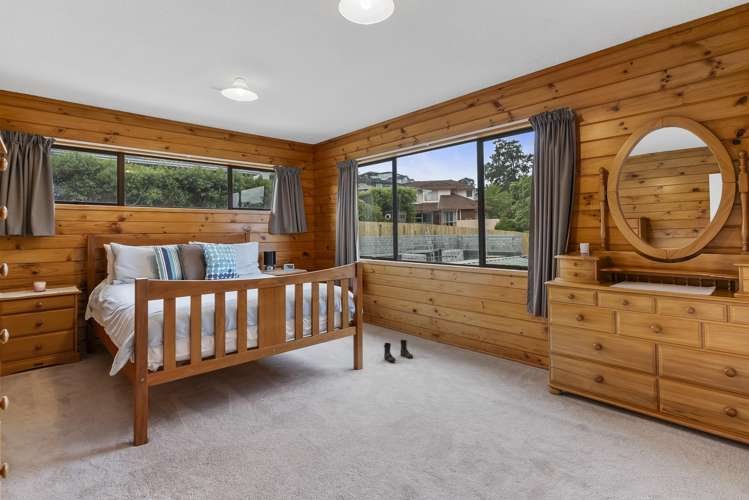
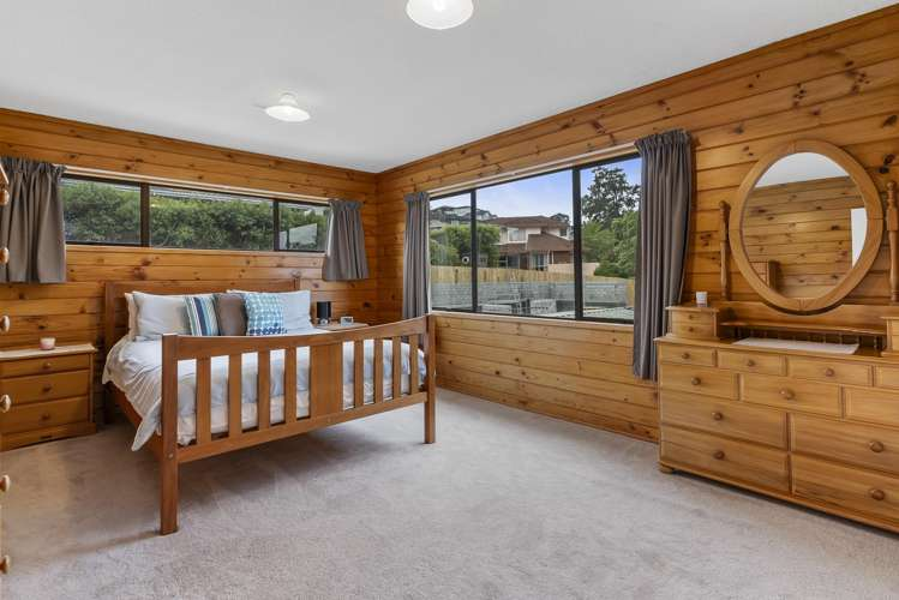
- boots (400, 351)
